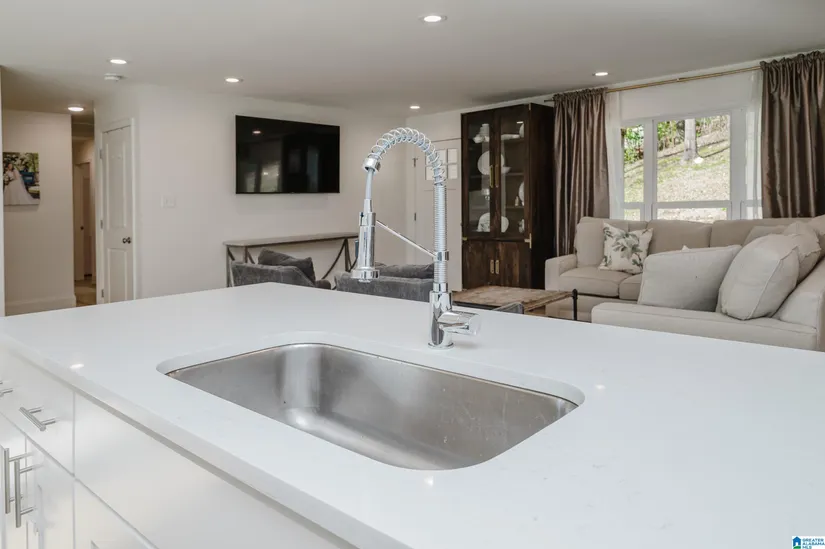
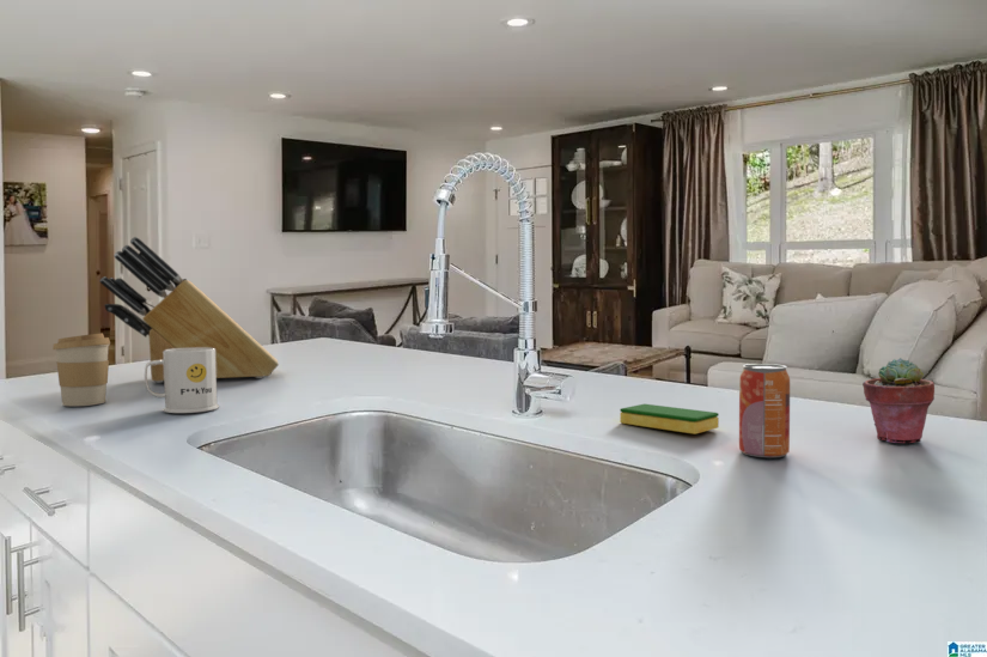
+ coffee cup (83, 367)
+ beverage can (763, 409)
+ mug (182, 379)
+ dish sponge (668, 418)
+ knife block (193, 309)
+ potted succulent (898, 399)
